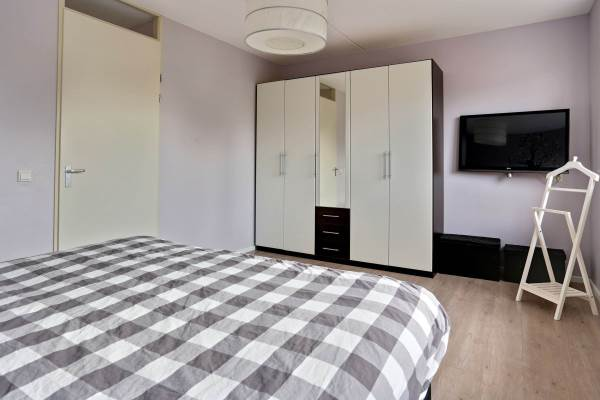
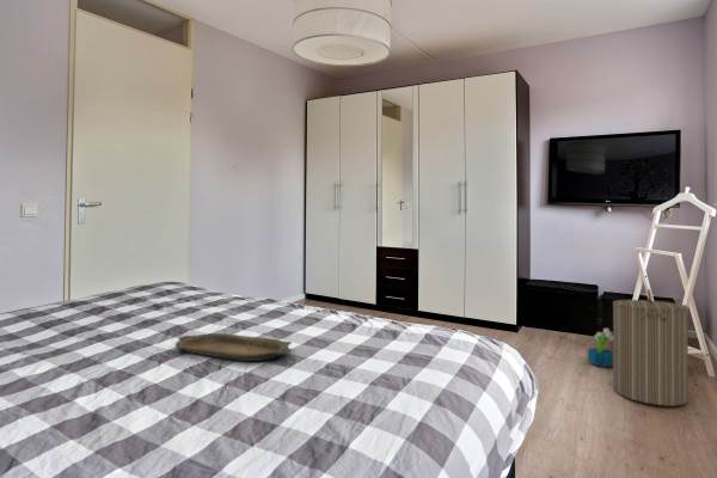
+ serving tray (231, 347)
+ decorative plant (602, 345)
+ laundry hamper (649, 342)
